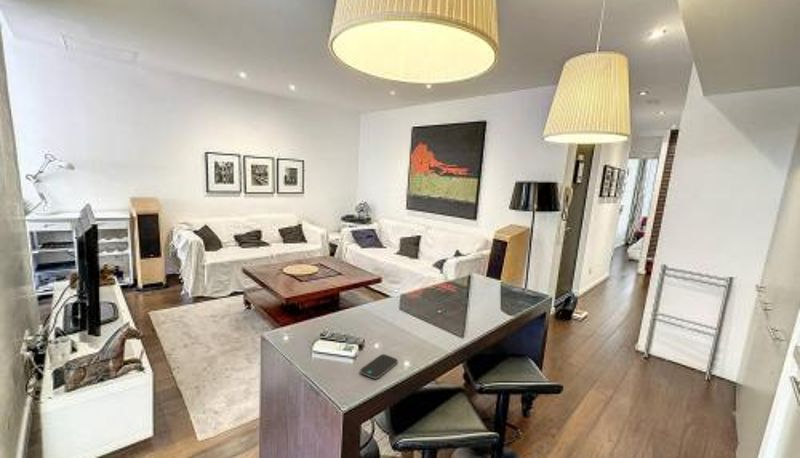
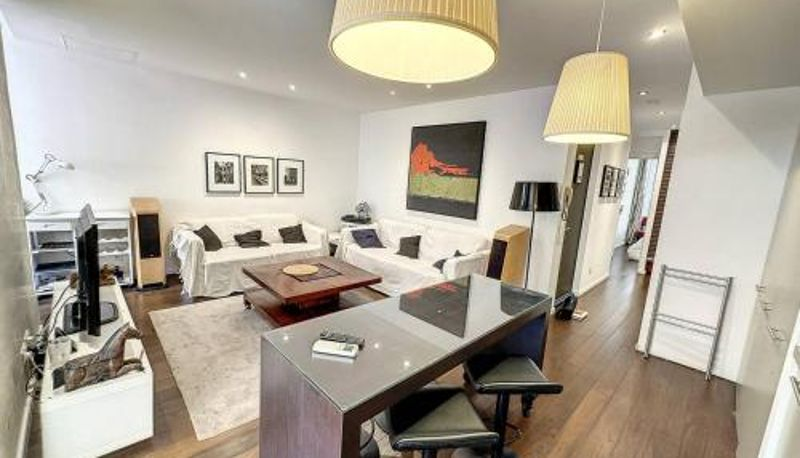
- smartphone (379, 365)
